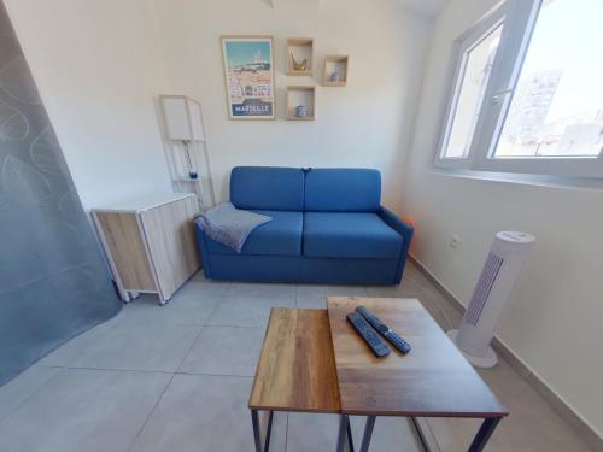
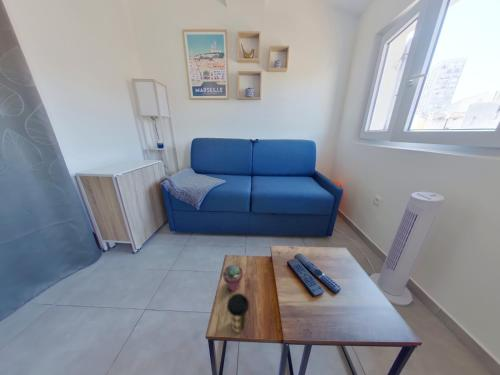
+ potted succulent (233, 276)
+ coffee cup (238, 313)
